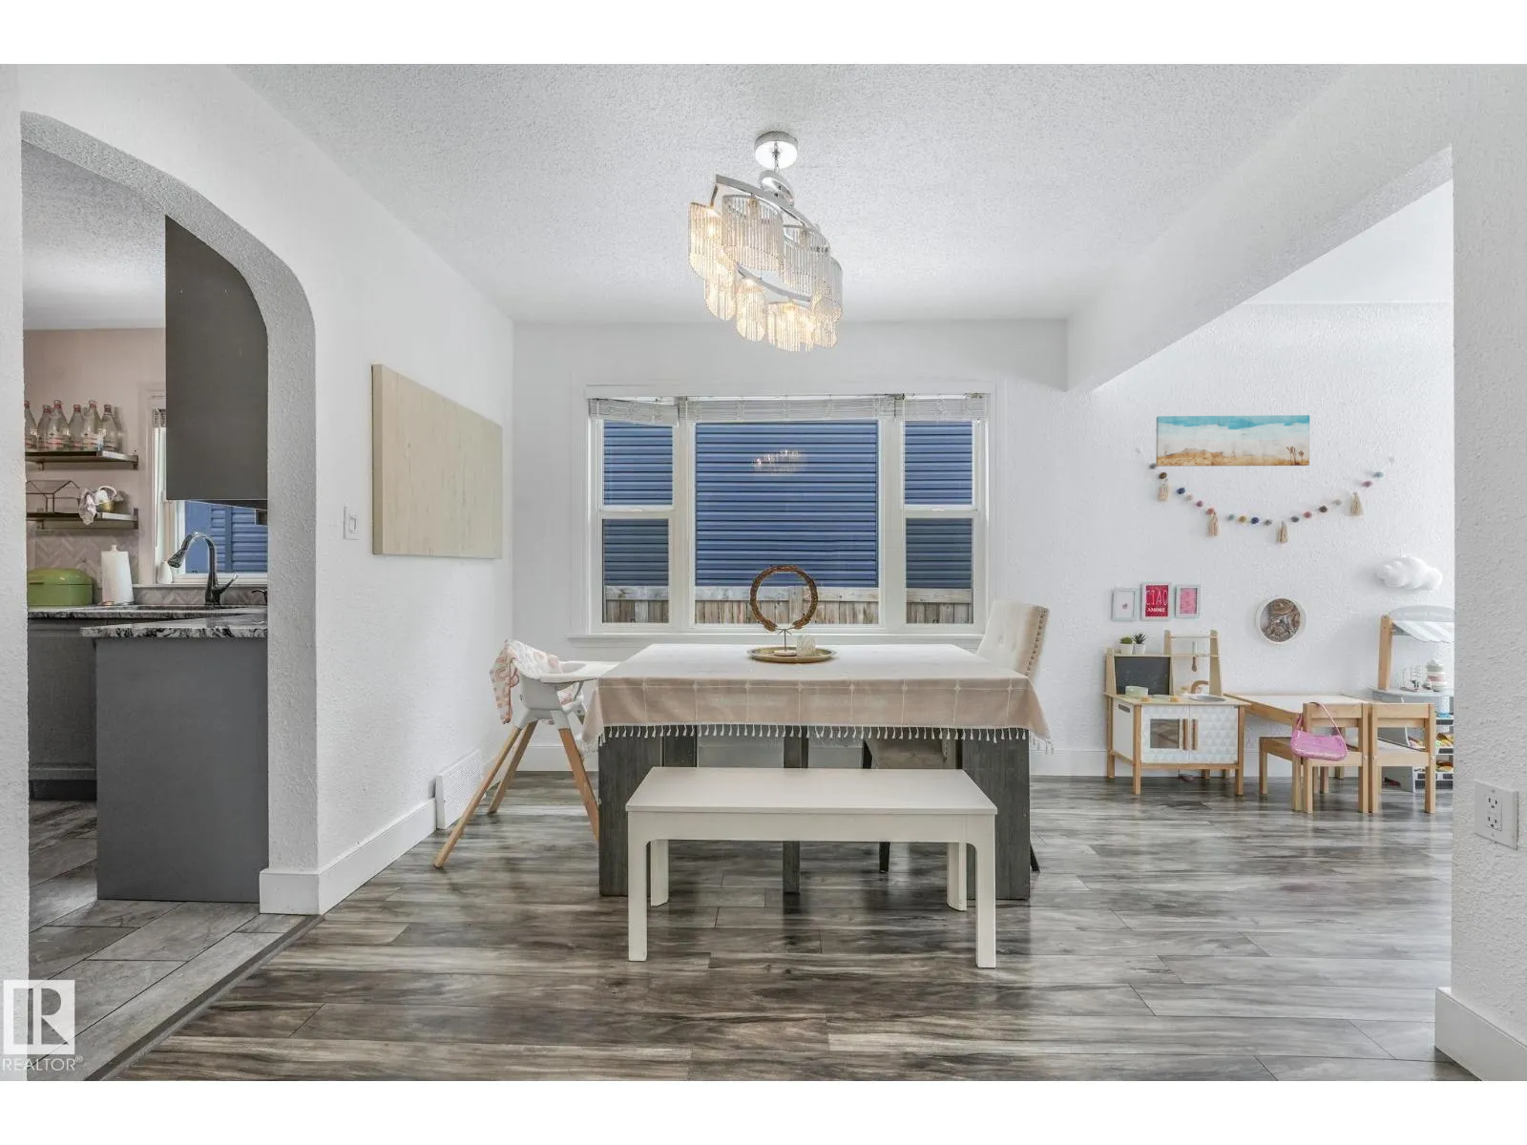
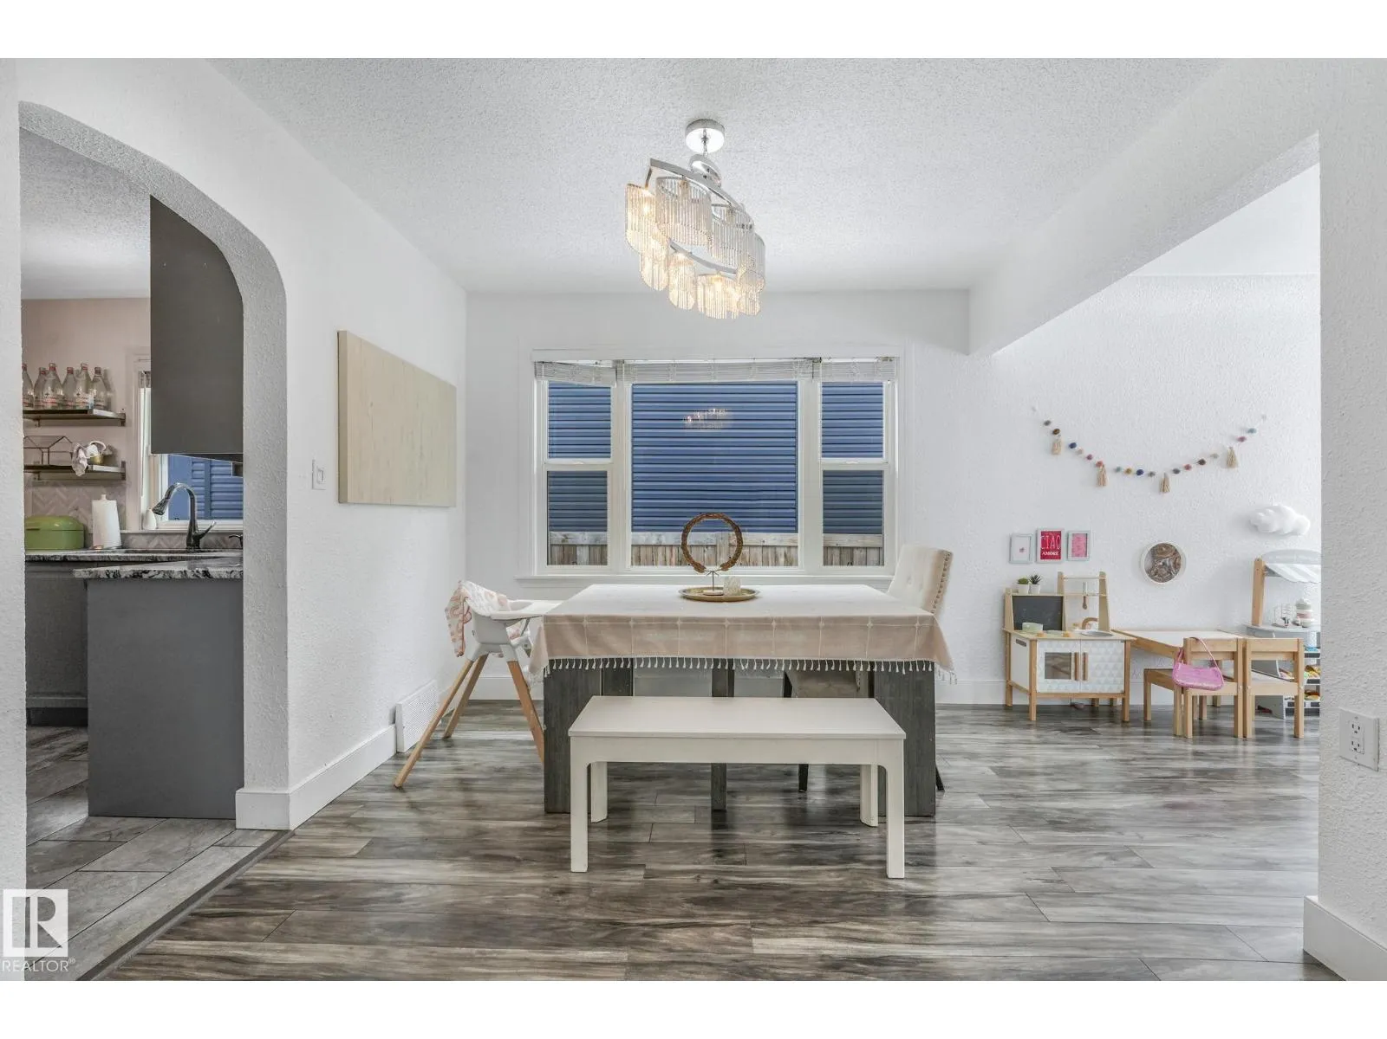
- wall art (1231, 441)
